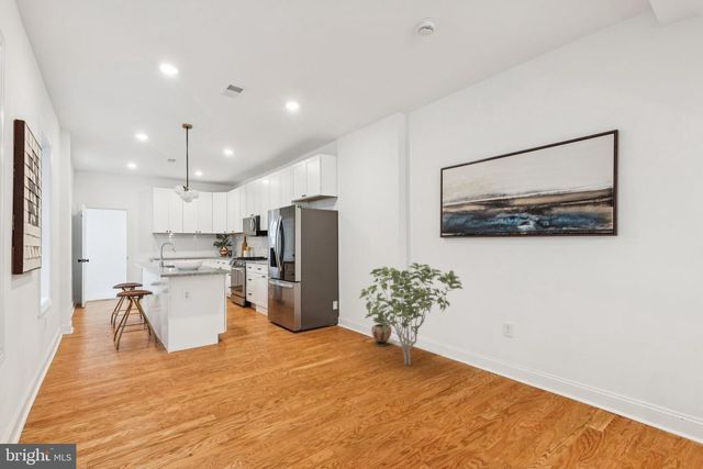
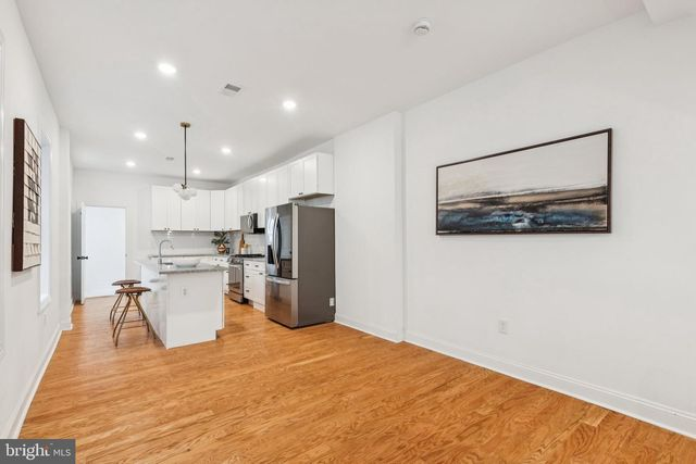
- ceramic jug (381, 331)
- shrub (409, 313)
